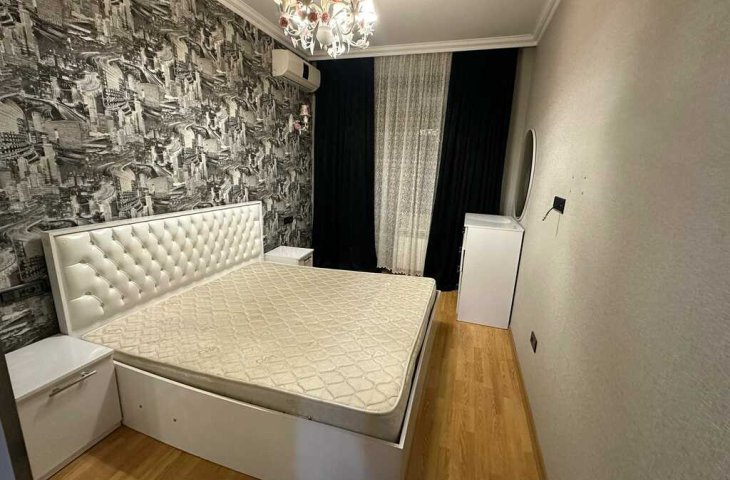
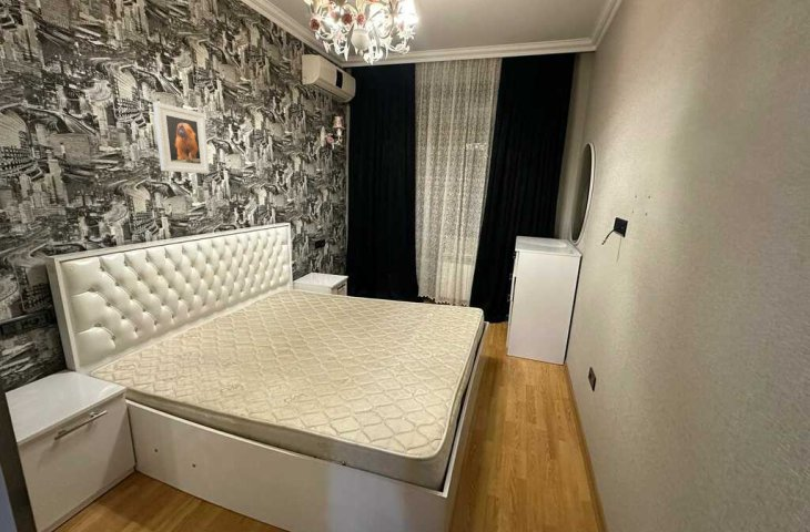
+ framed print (183, 141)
